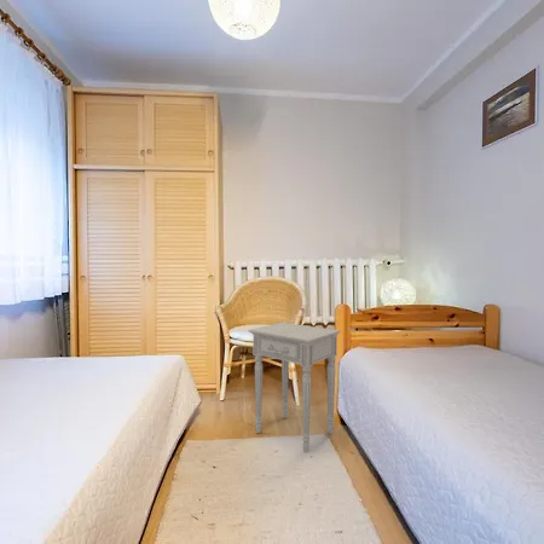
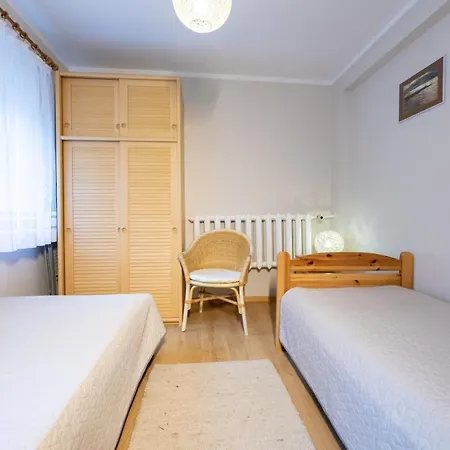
- nightstand (287, 382)
